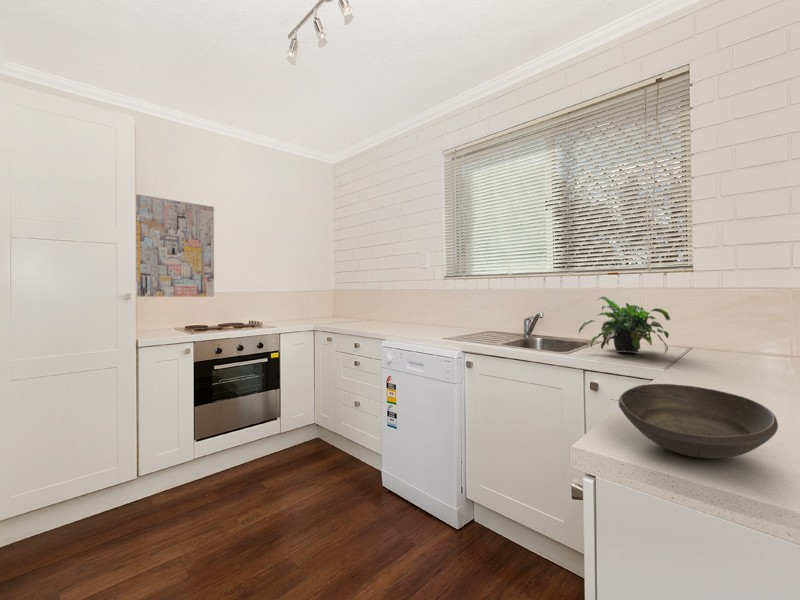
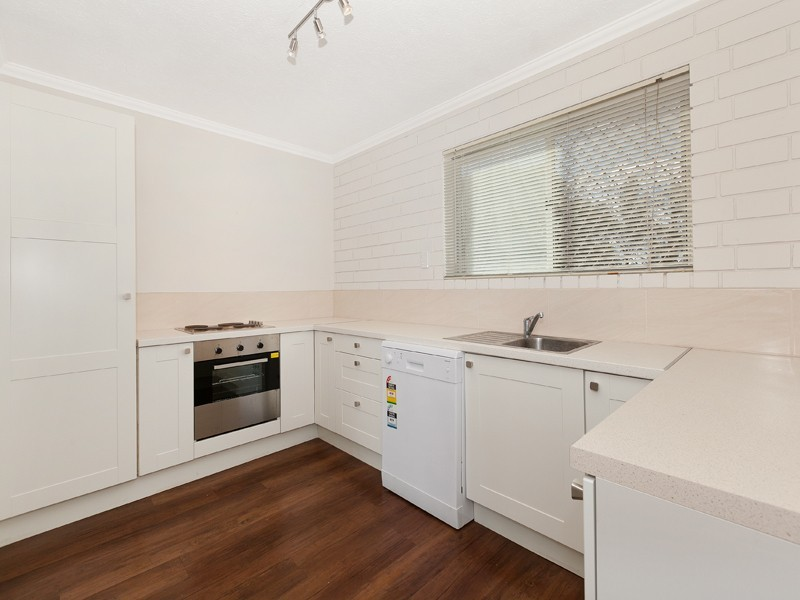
- bowl (690, 422)
- wall art (161, 247)
- potted plant (623, 324)
